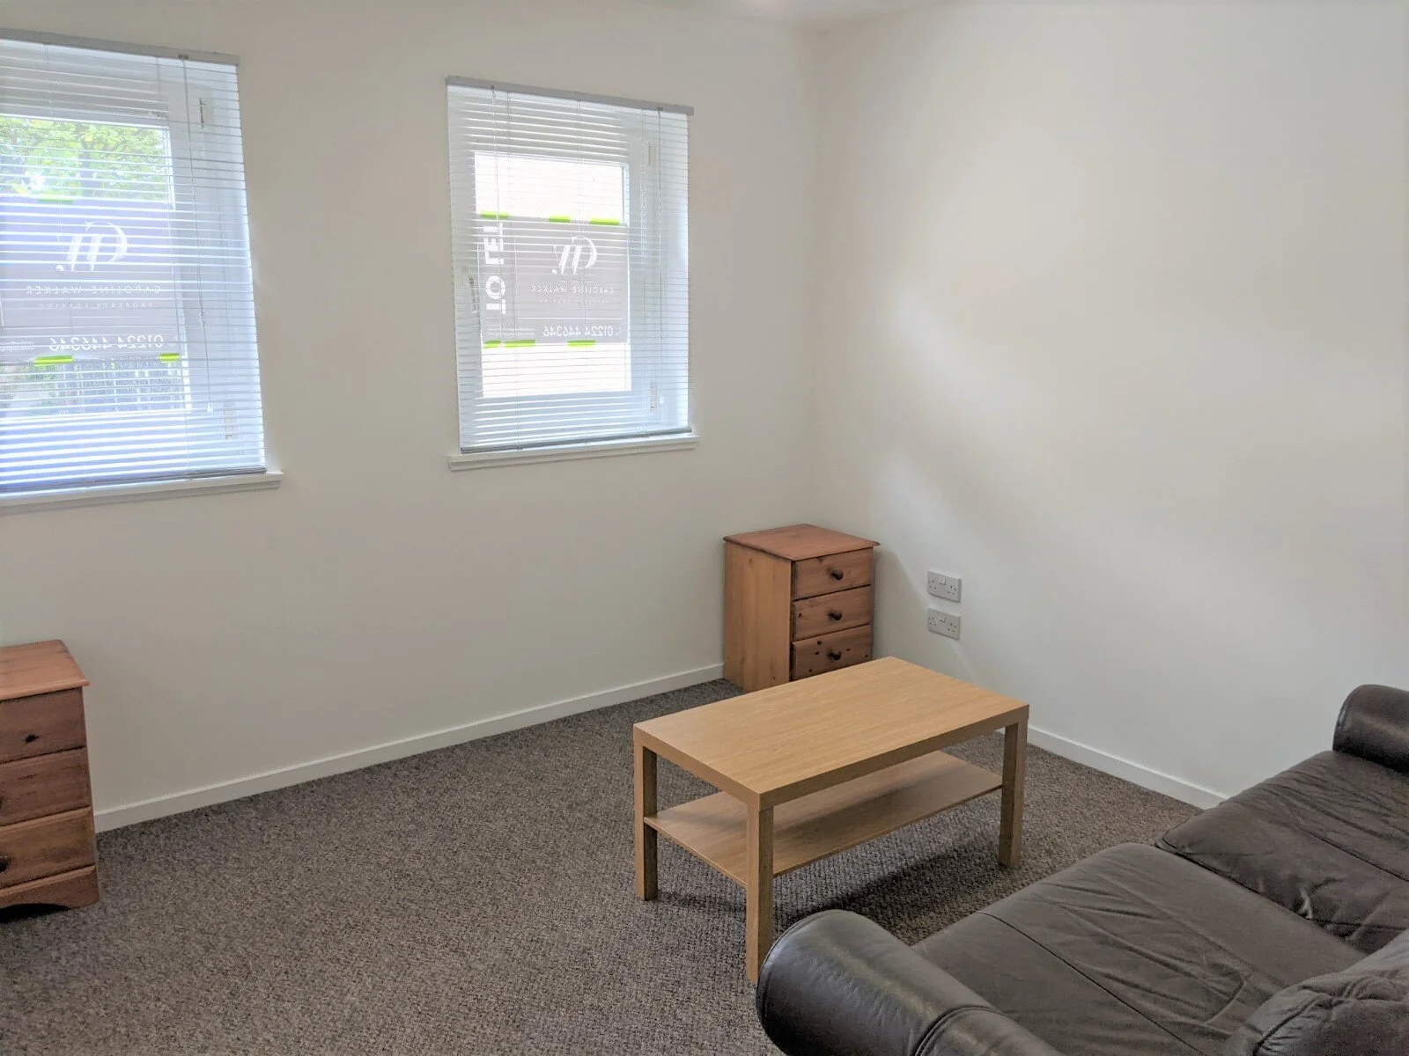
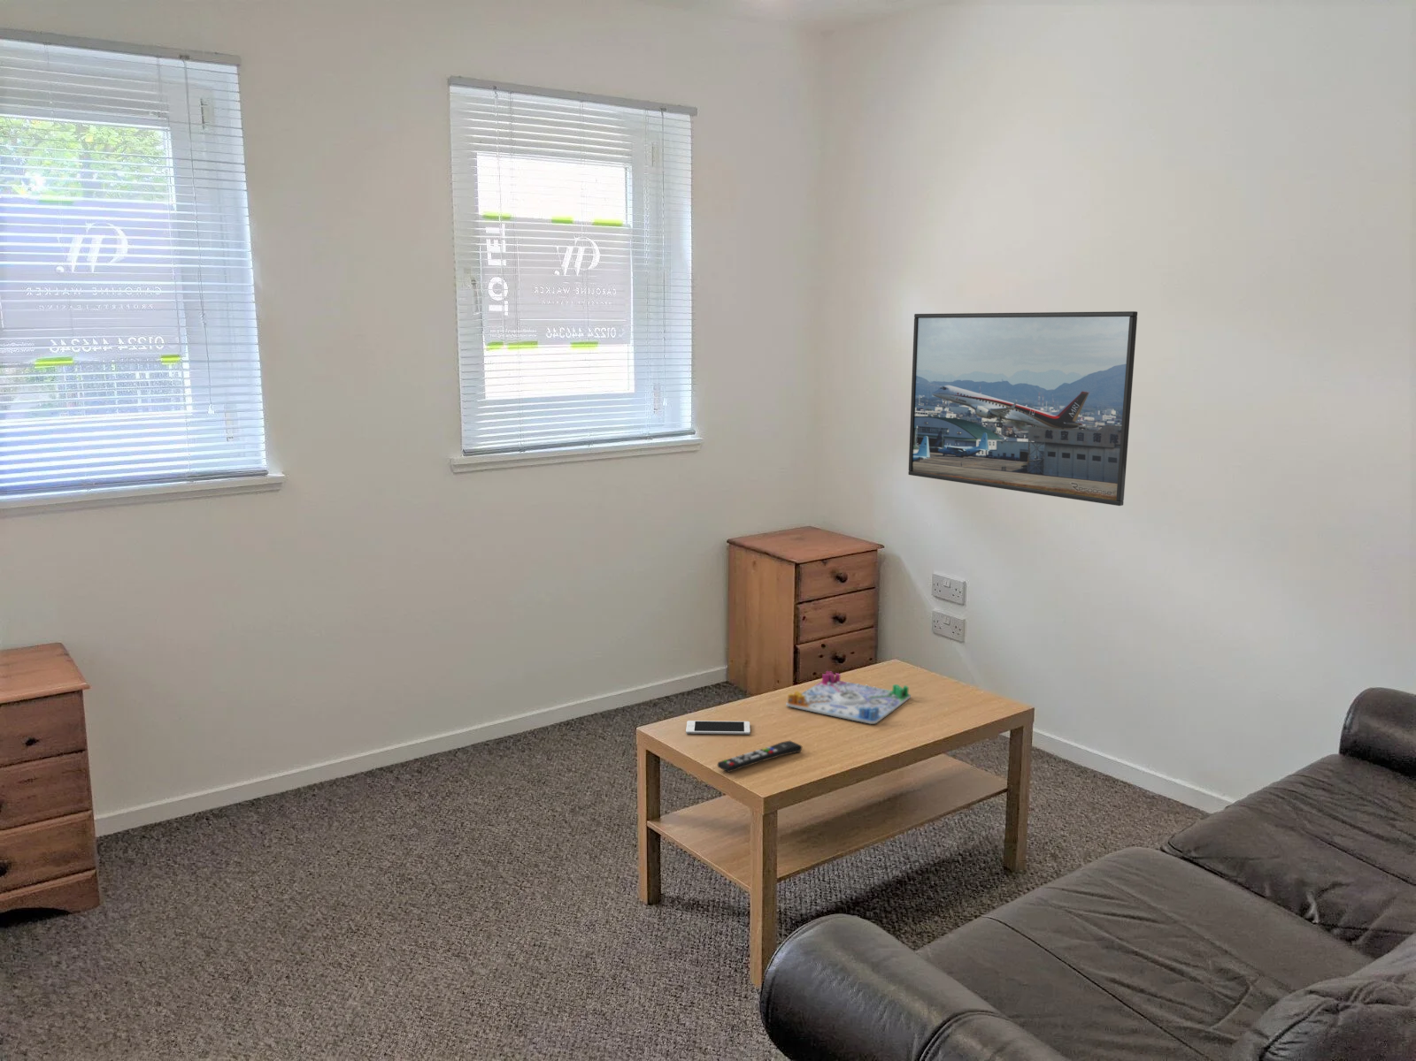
+ cell phone (718, 727)
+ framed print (1010, 401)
+ remote control (760, 756)
+ board game (848, 695)
